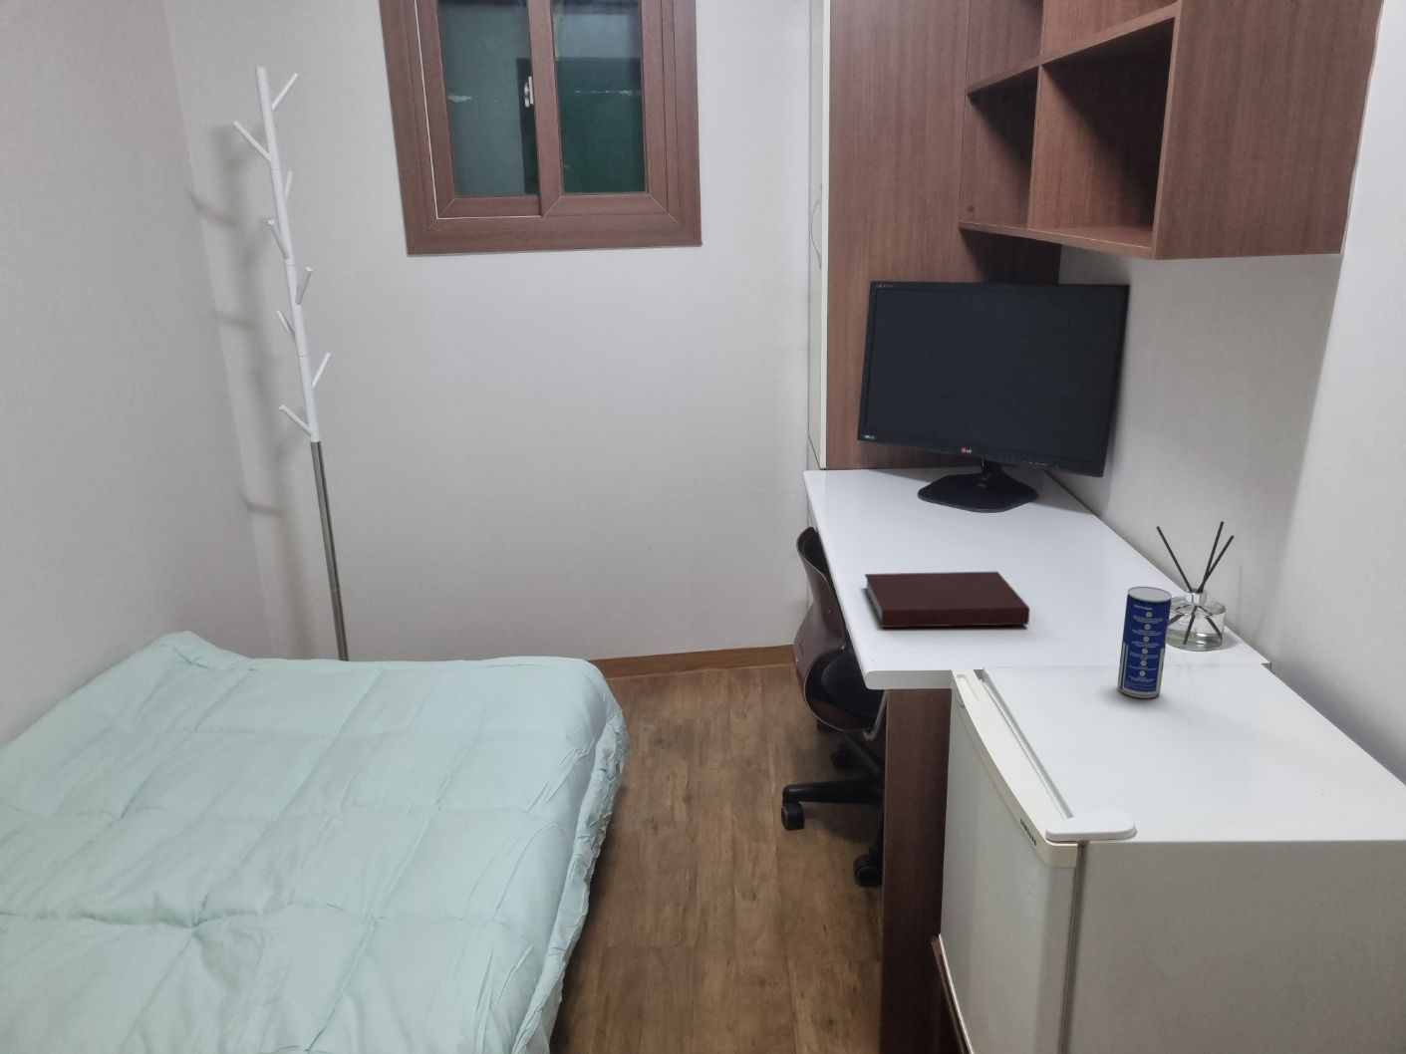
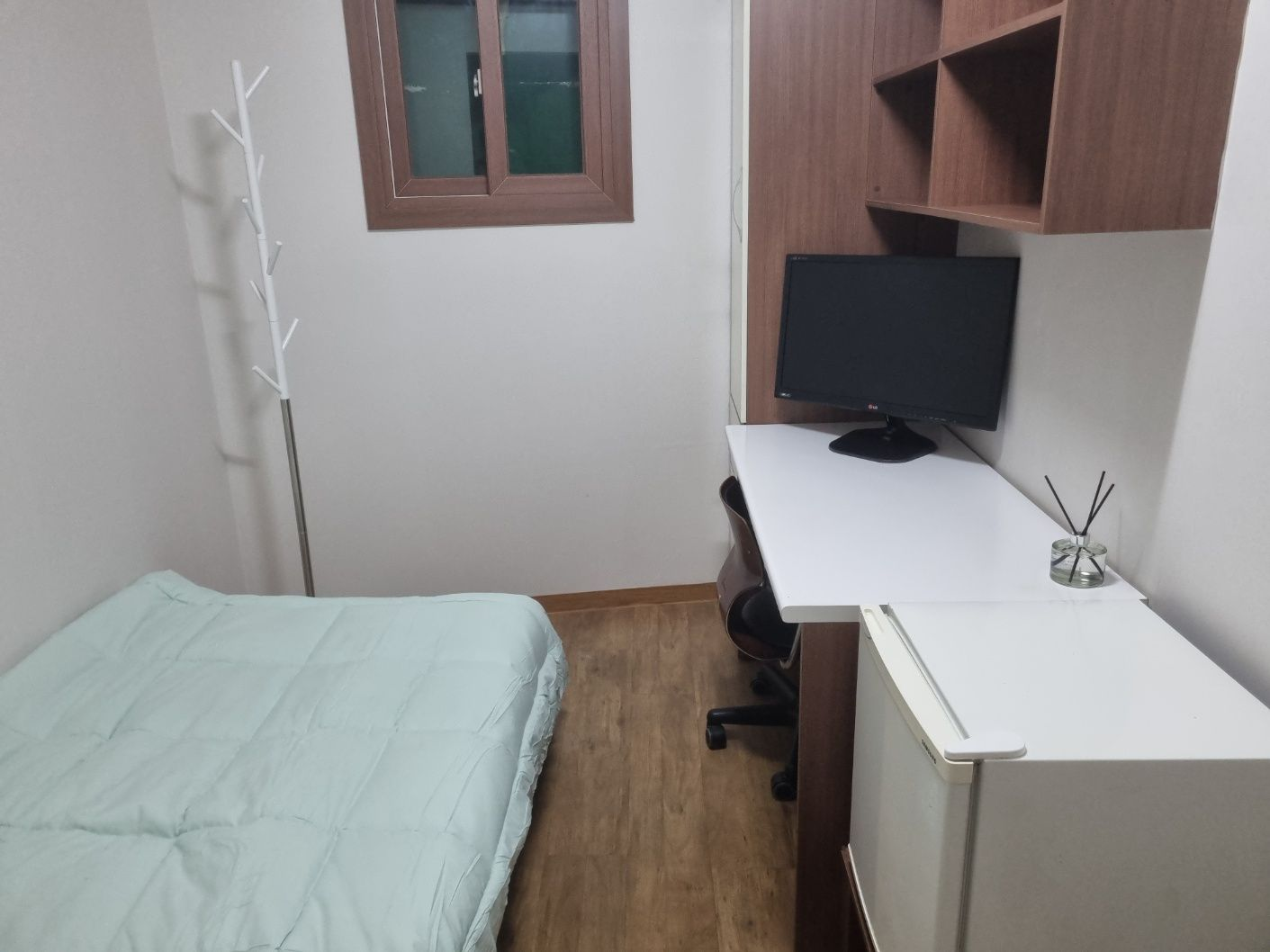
- beverage can (1144, 641)
- notebook (942, 598)
